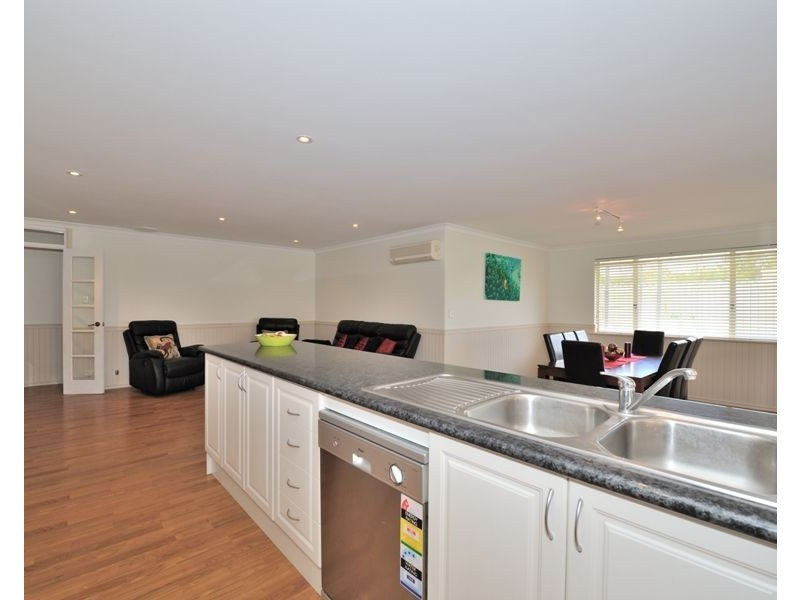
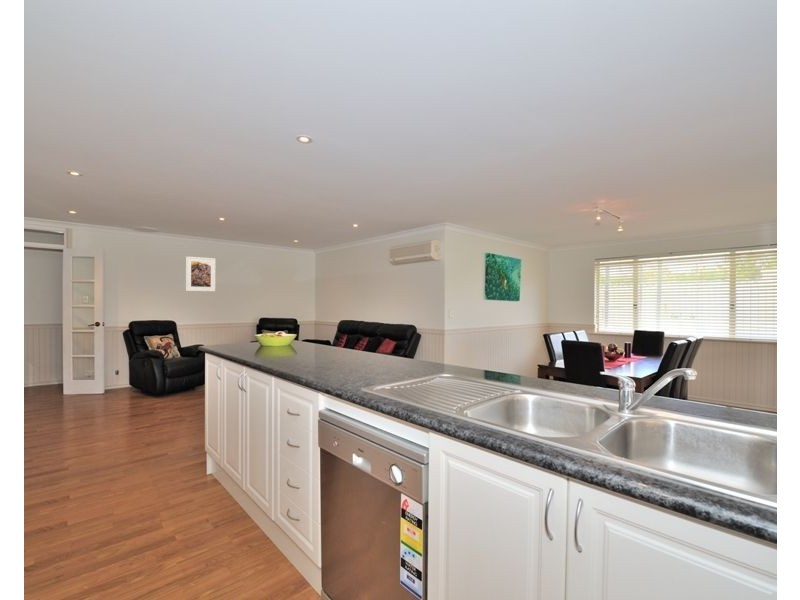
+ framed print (200, 274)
